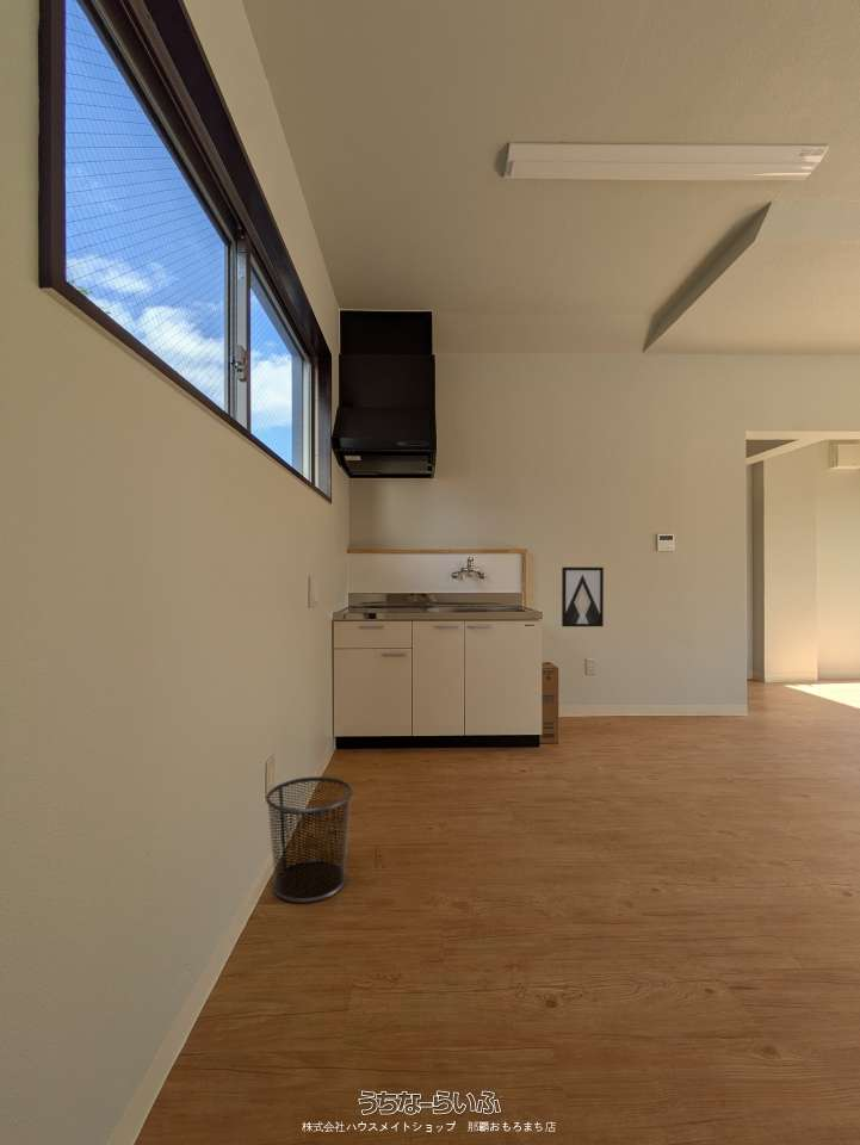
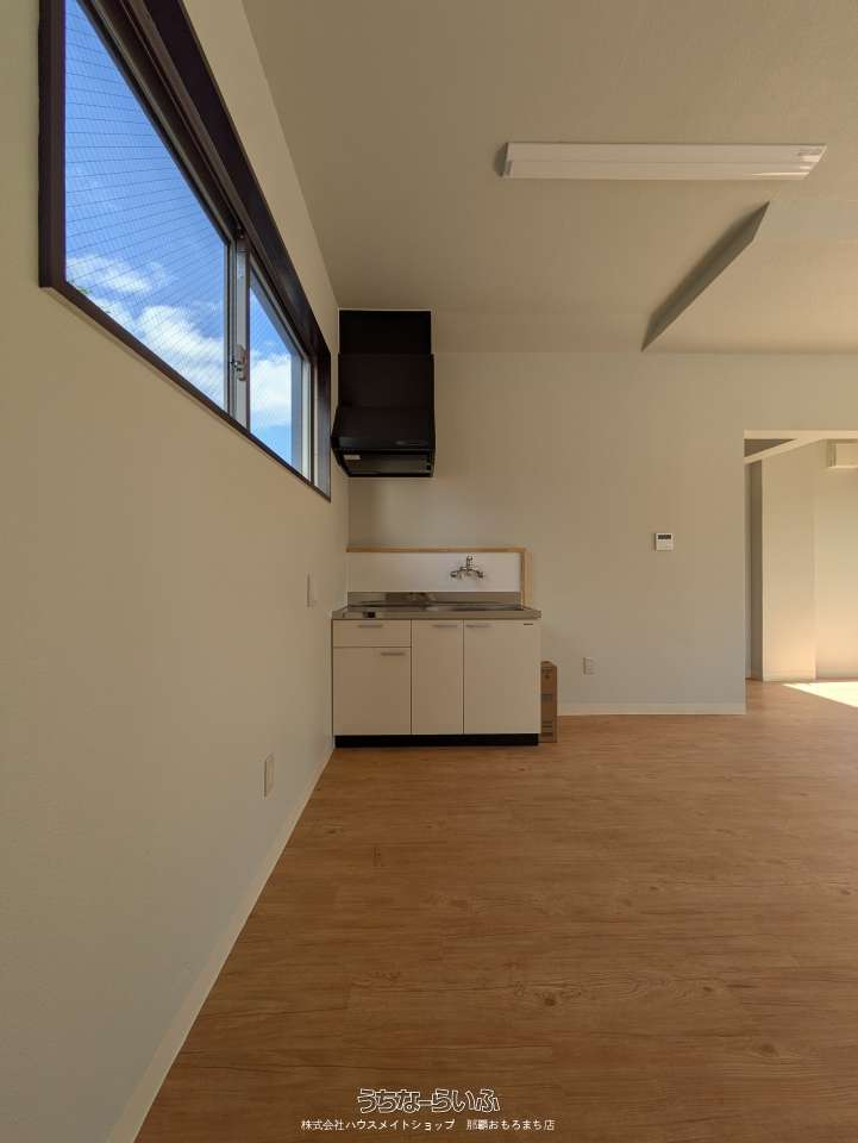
- wall art (582, 596)
- waste bin (309, 836)
